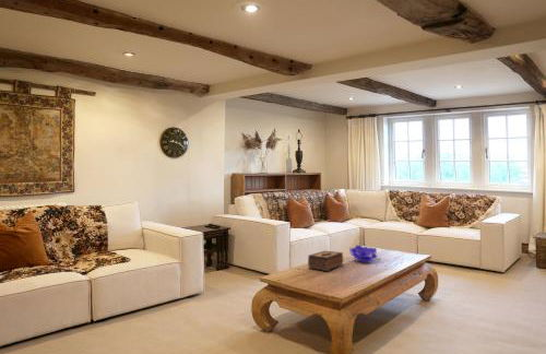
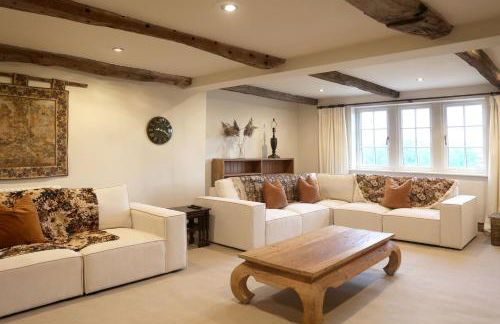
- decorative bowl (363, 252)
- tissue box (325, 260)
